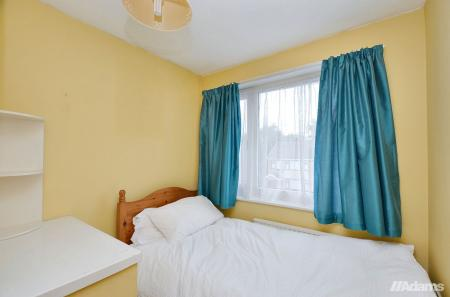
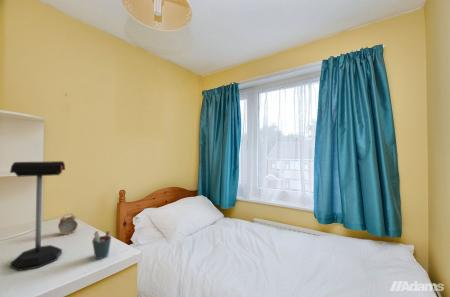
+ alarm clock (67, 223)
+ mailbox (38, 210)
+ pen holder (101, 242)
